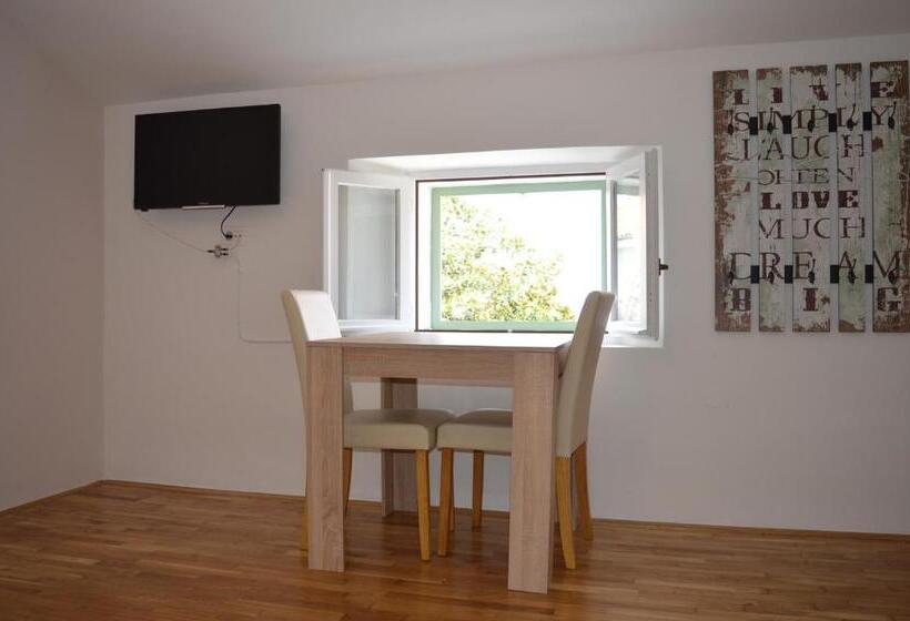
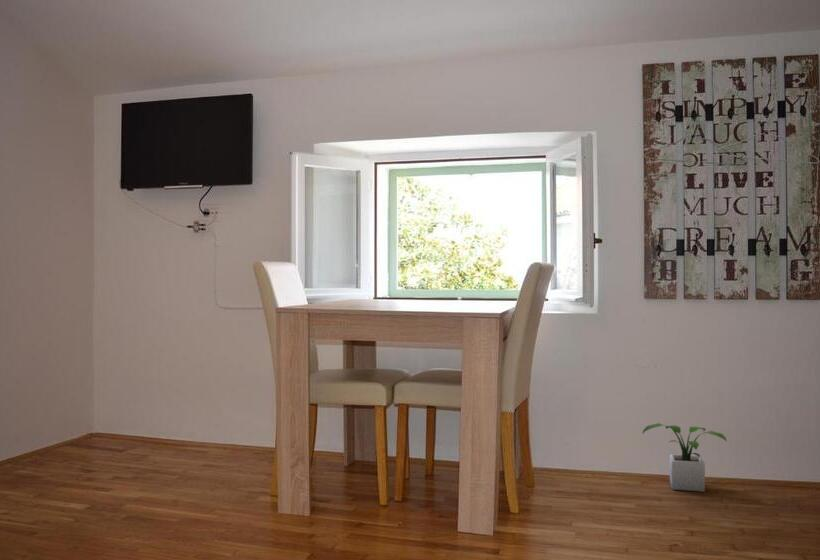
+ potted plant (682, 454)
